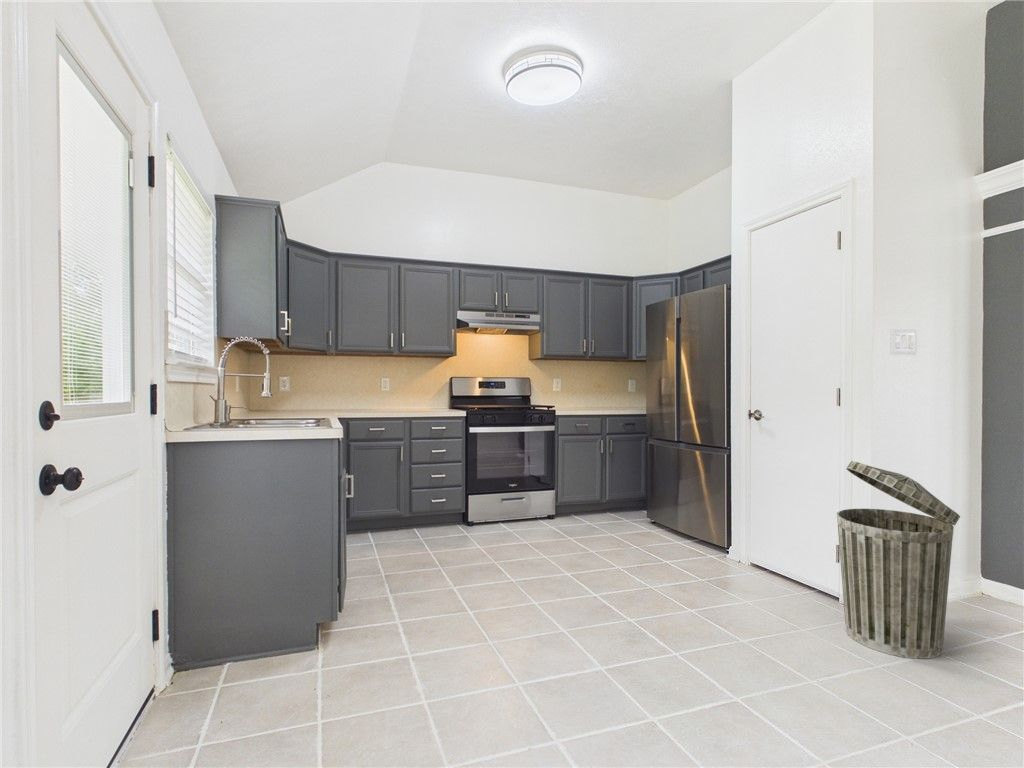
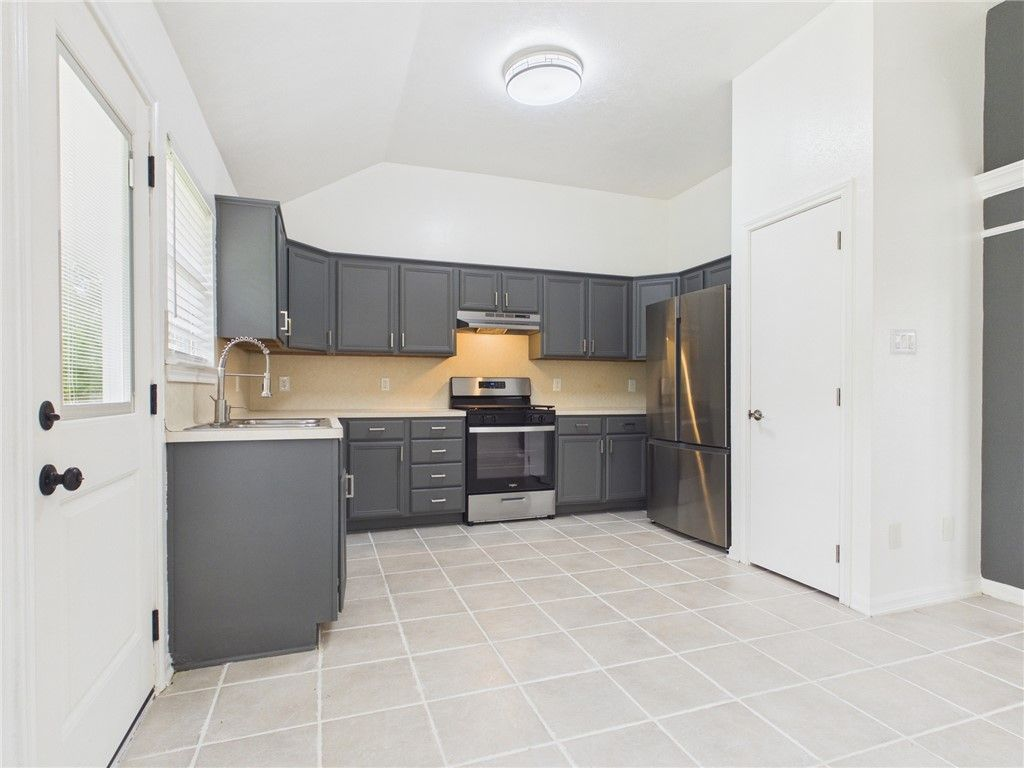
- trash can (894, 550)
